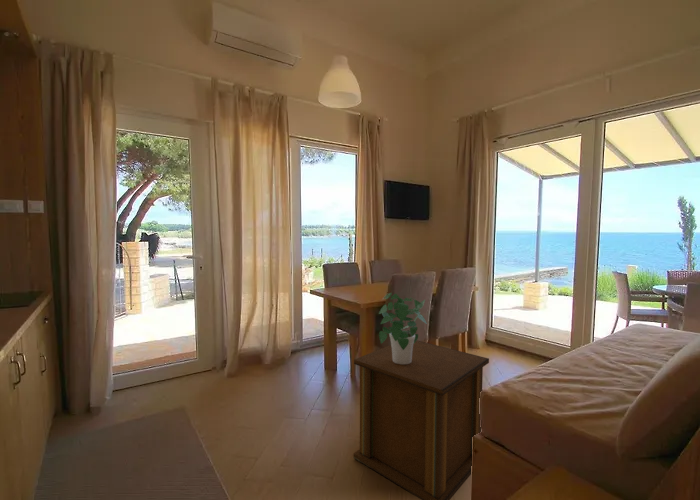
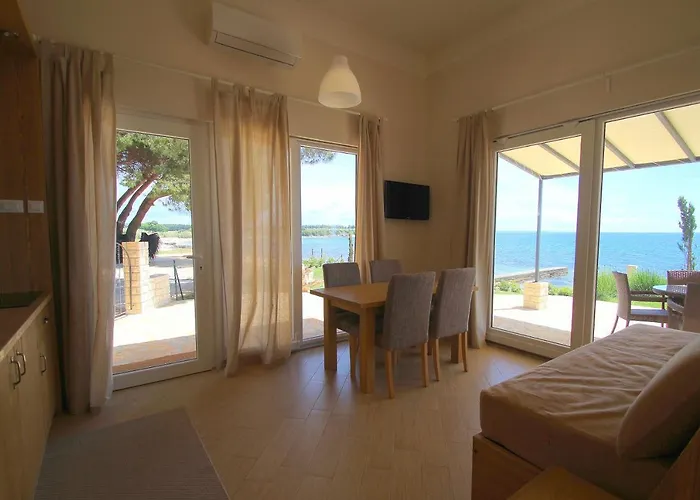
- potted plant (400, 327)
- side table (421, 408)
